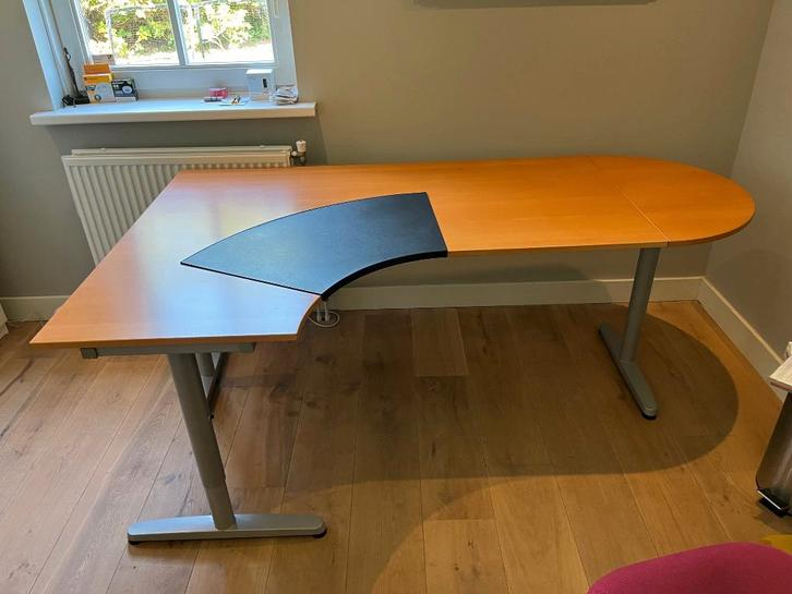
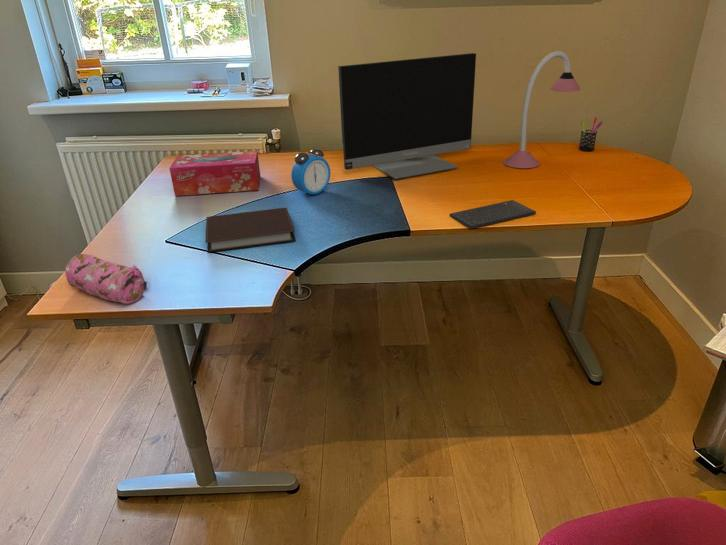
+ desk lamp (528, 108)
+ alarm clock (310, 172)
+ keyboard (492, 213)
+ pen holder (587, 133)
+ pencil case (104, 277)
+ notebook (249, 227)
+ tissue box (217, 172)
+ monitor (409, 114)
